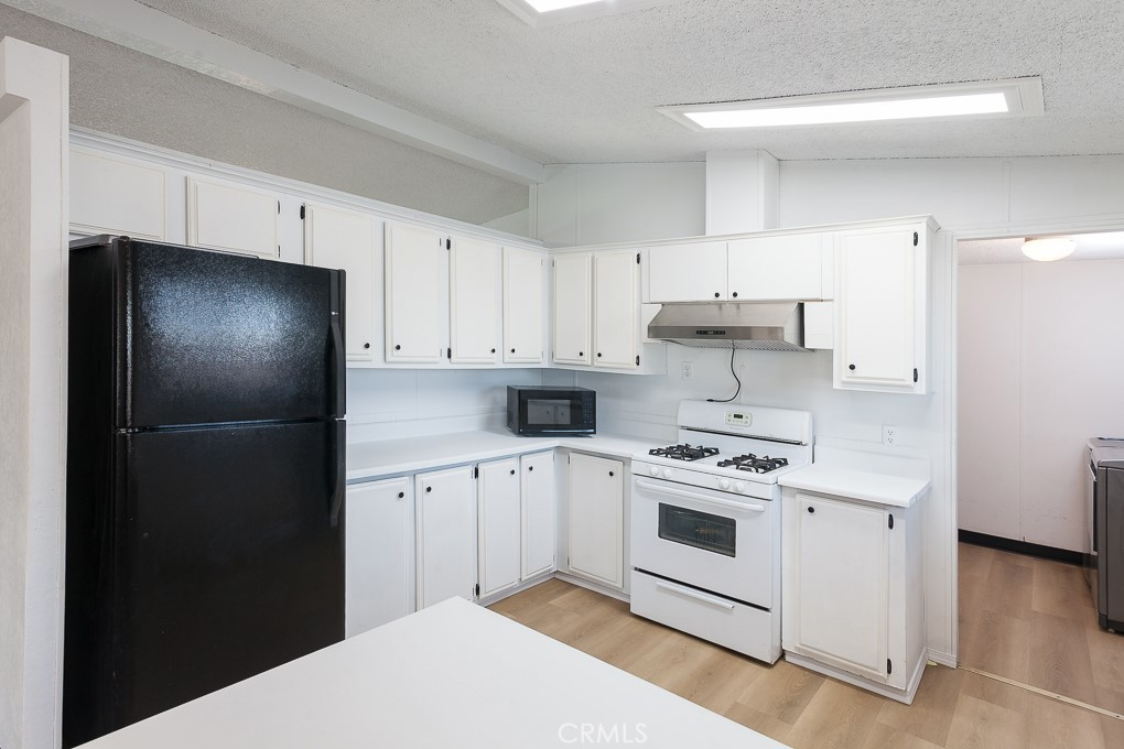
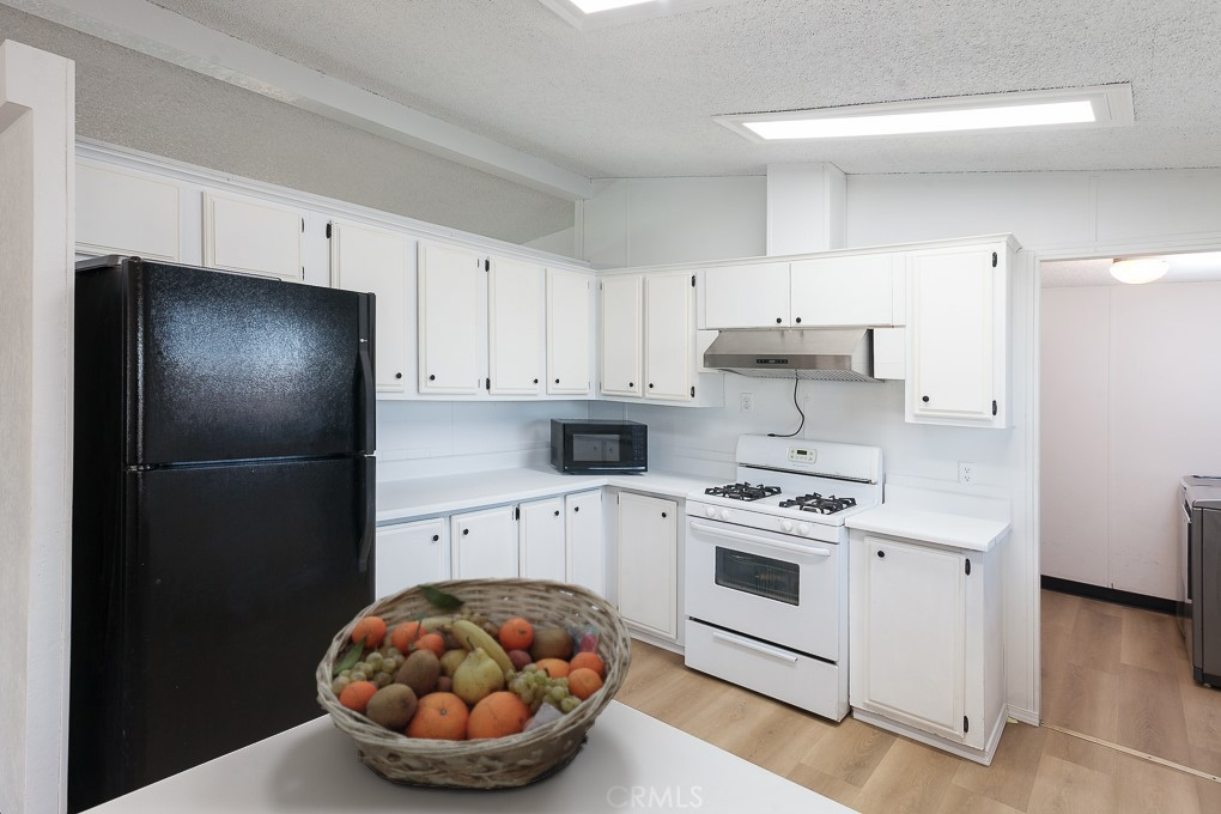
+ fruit basket (478, 670)
